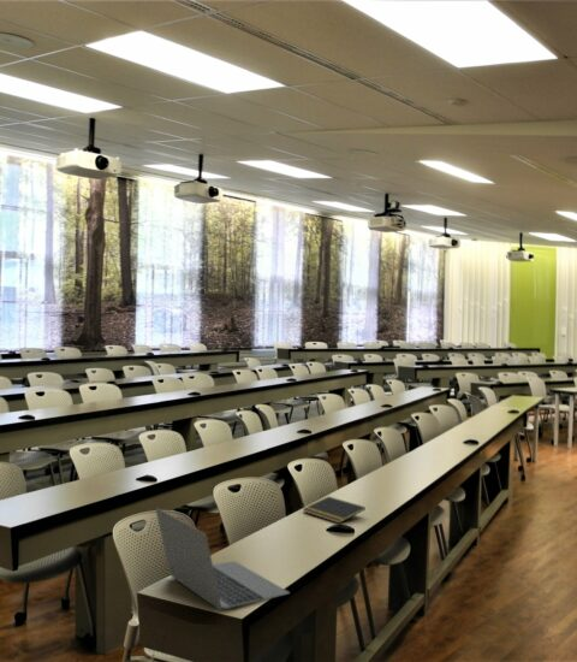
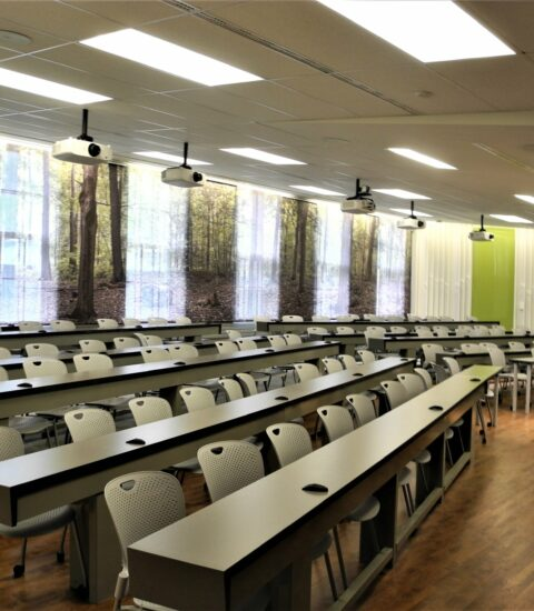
- laptop (209, 551)
- notepad (333, 509)
